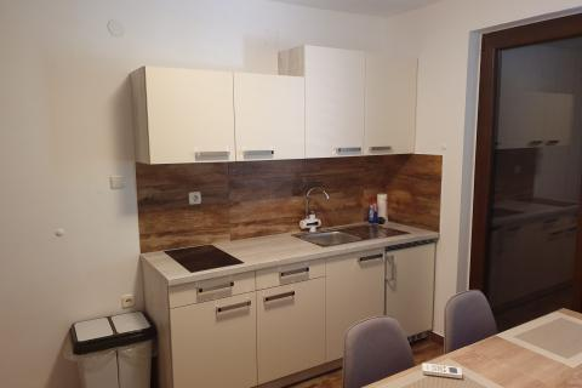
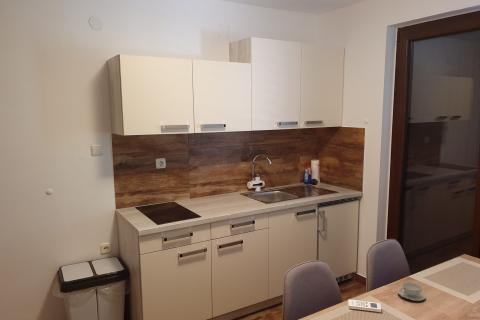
+ chinaware (411, 290)
